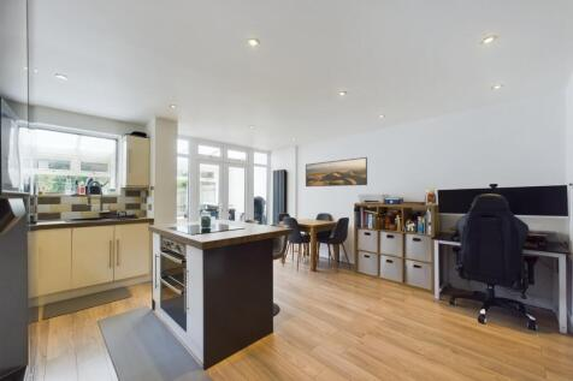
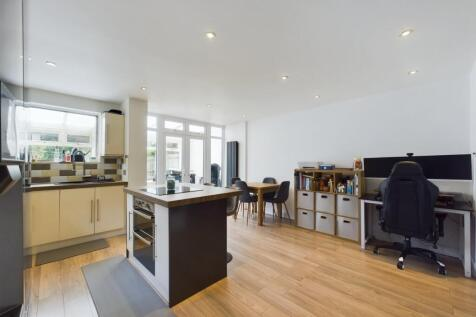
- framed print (332, 173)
